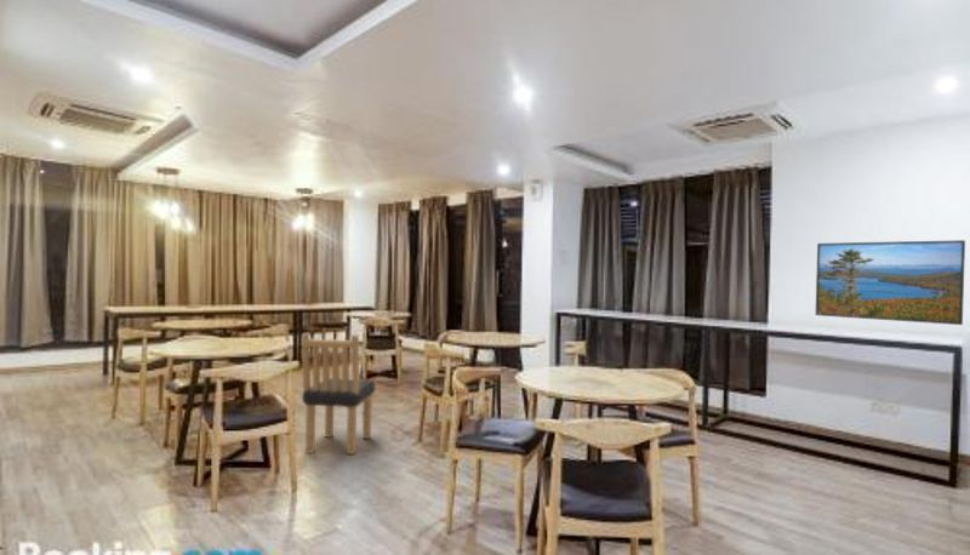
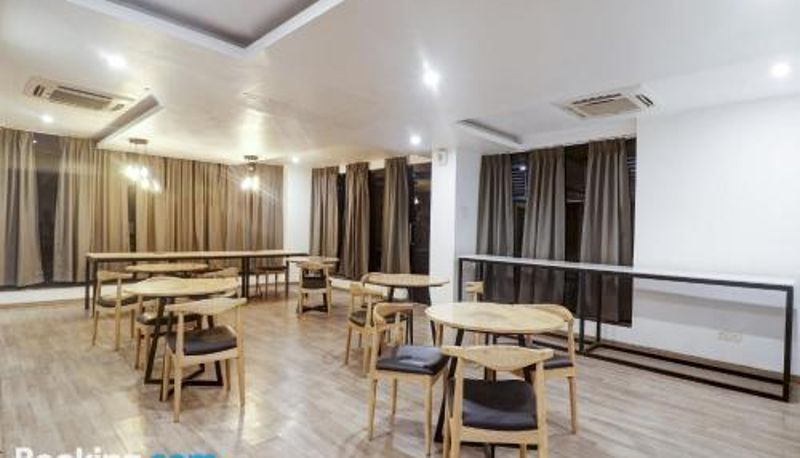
- dining chair (340, 387)
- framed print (884, 280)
